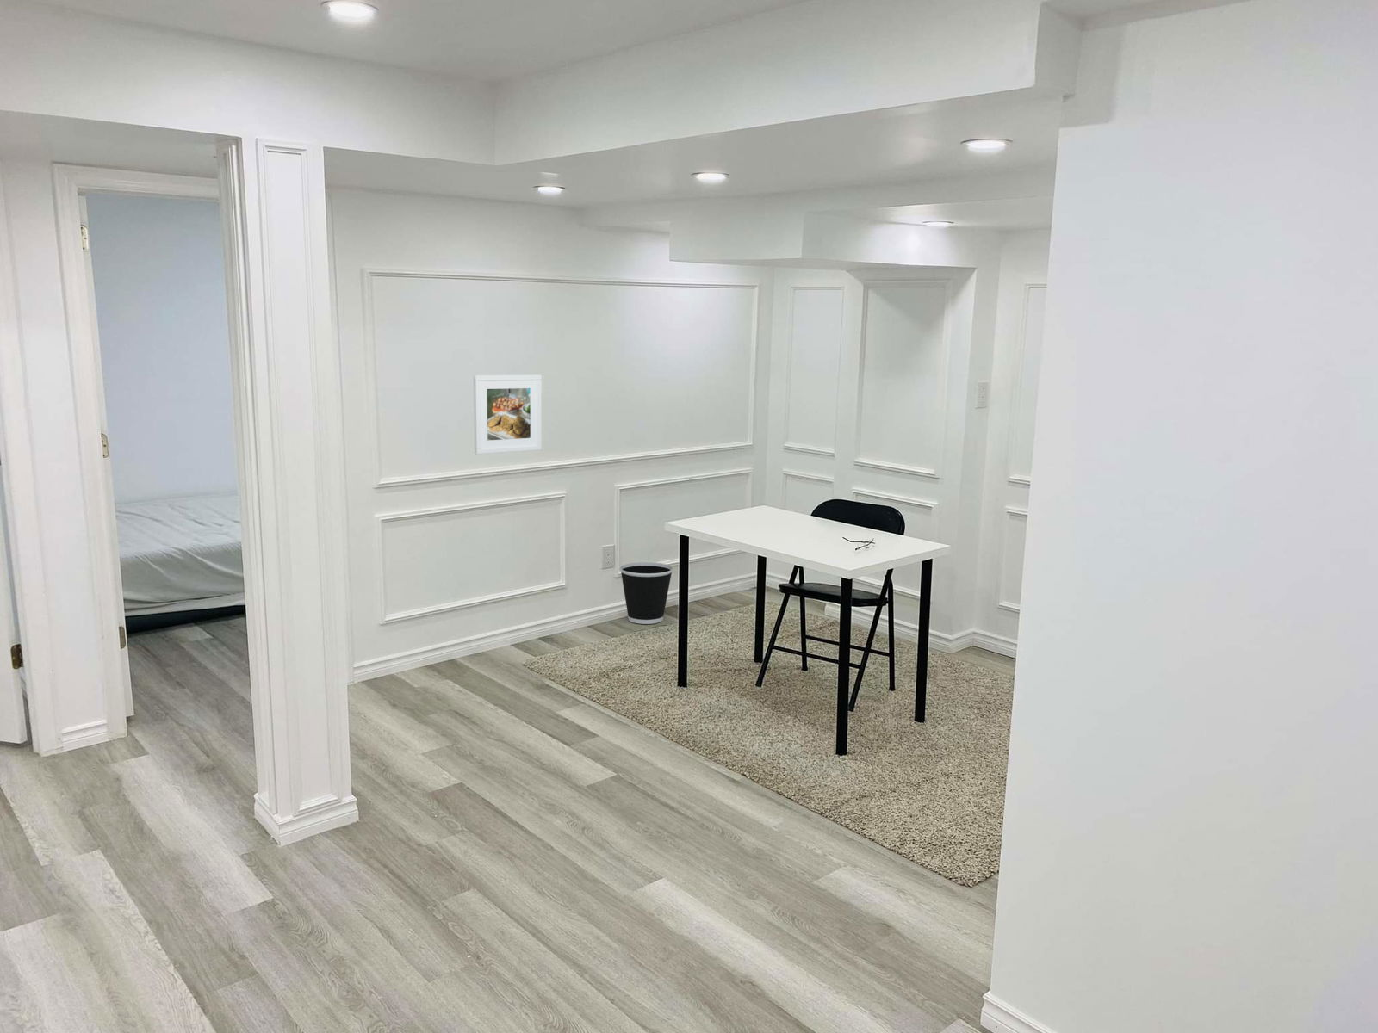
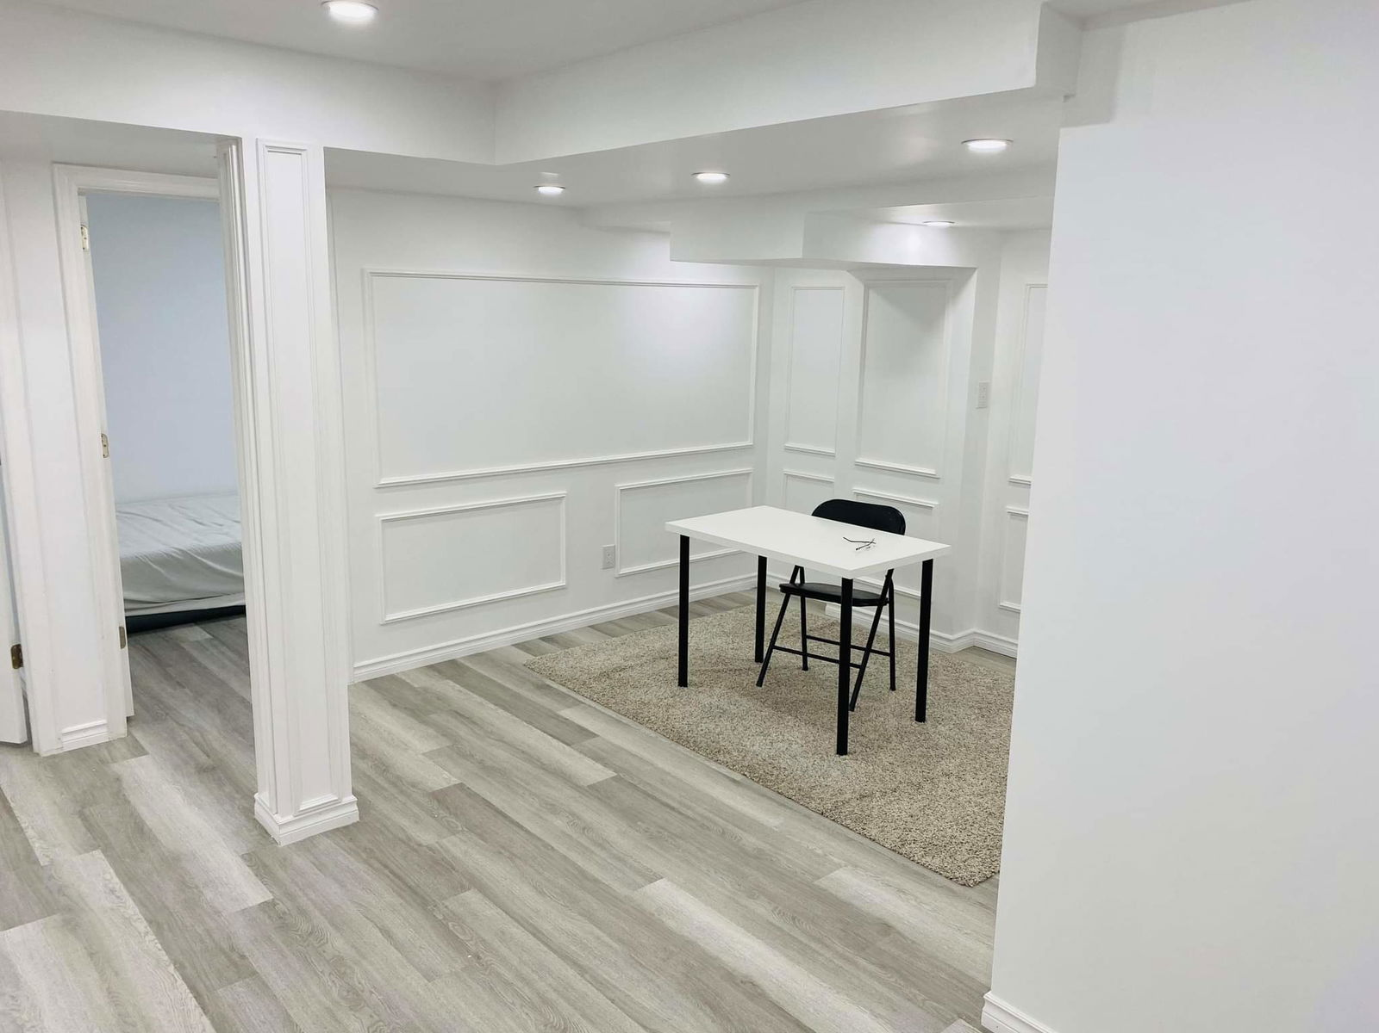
- wastebasket (646, 594)
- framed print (508, 413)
